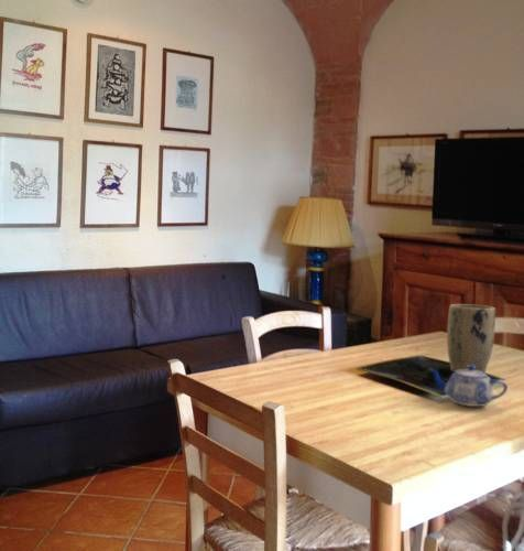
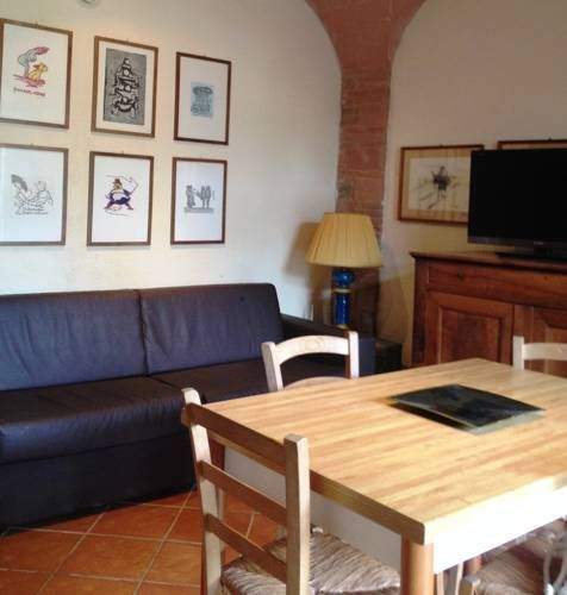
- plant pot (470, 338)
- teapot (466, 382)
